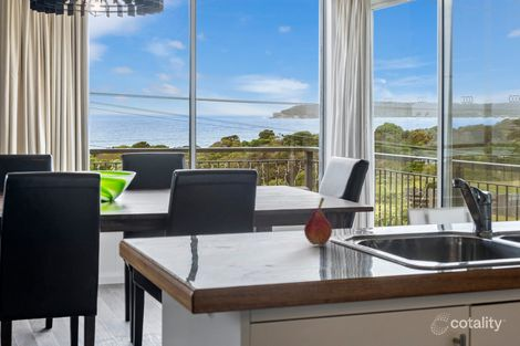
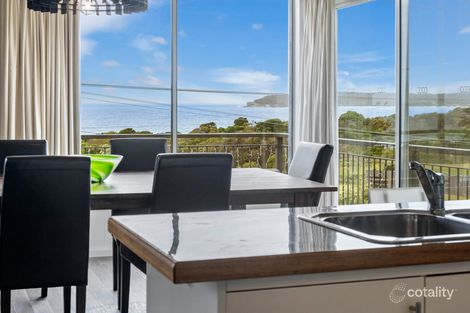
- fruit (318, 221)
